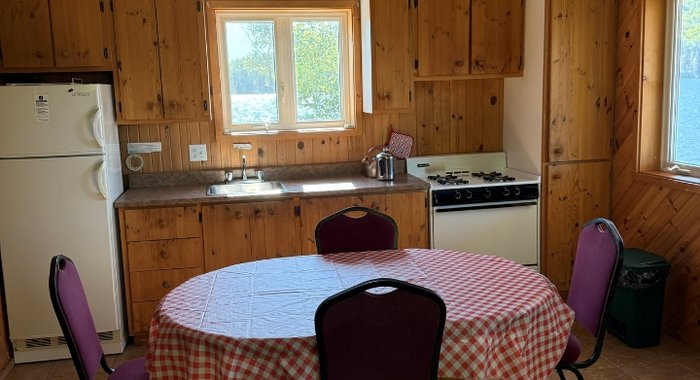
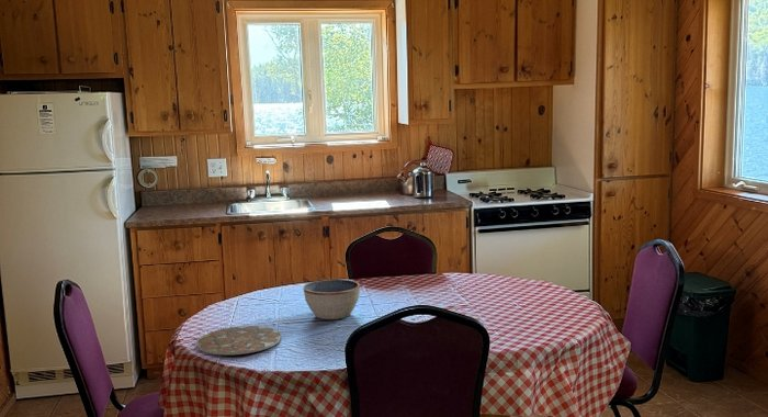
+ plate (239, 339)
+ bowl (331, 300)
